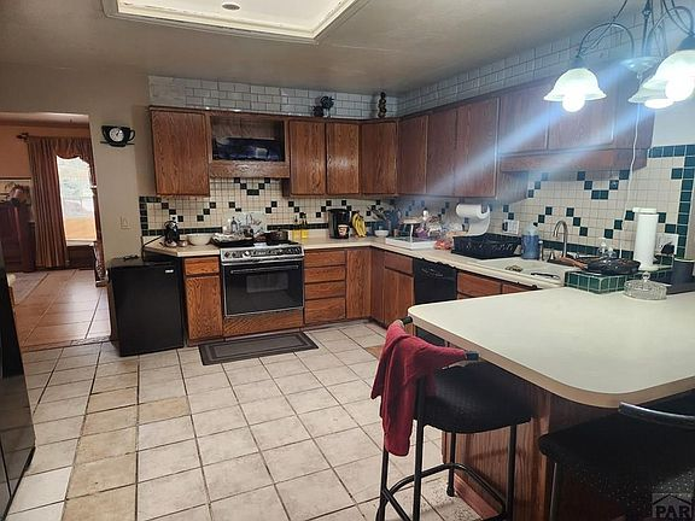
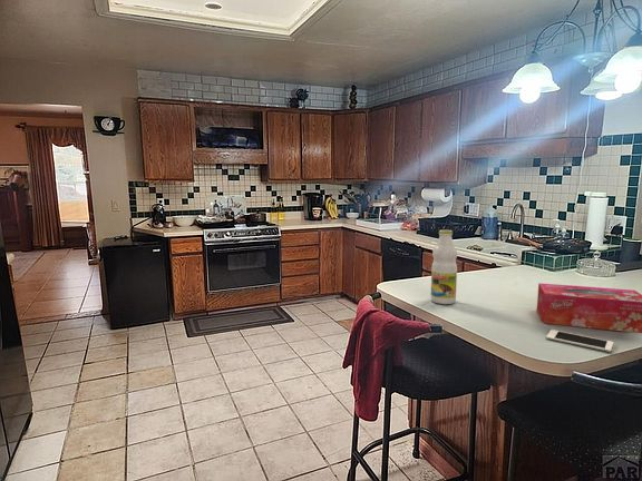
+ bottle (444, 266)
+ tissue box (588, 306)
+ cell phone (578, 340)
